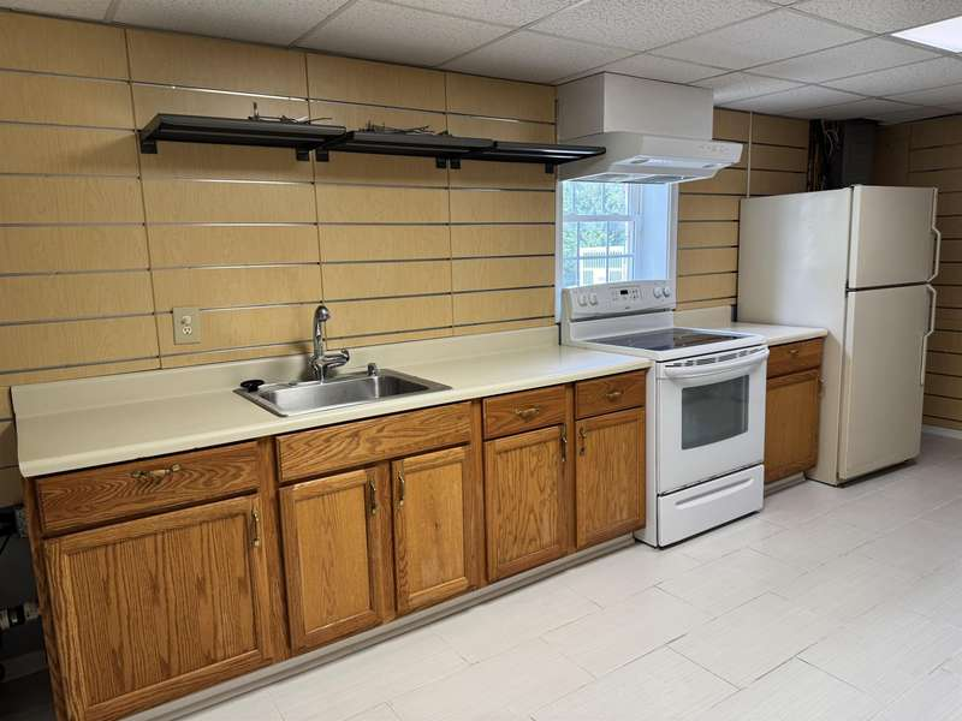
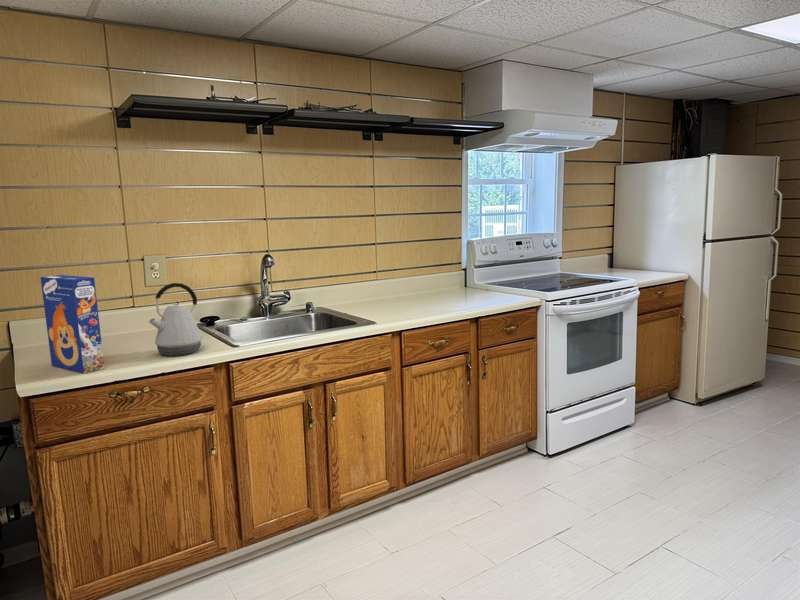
+ cereal box (72, 322)
+ kettle (175, 317)
